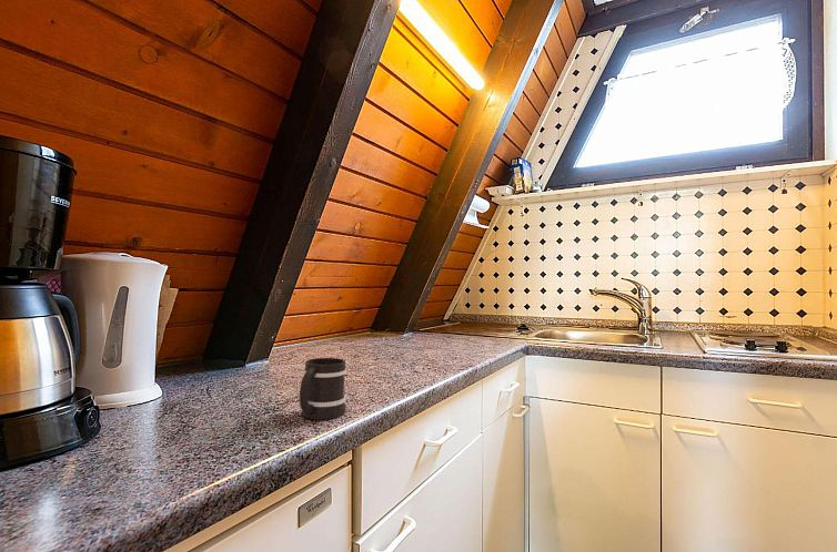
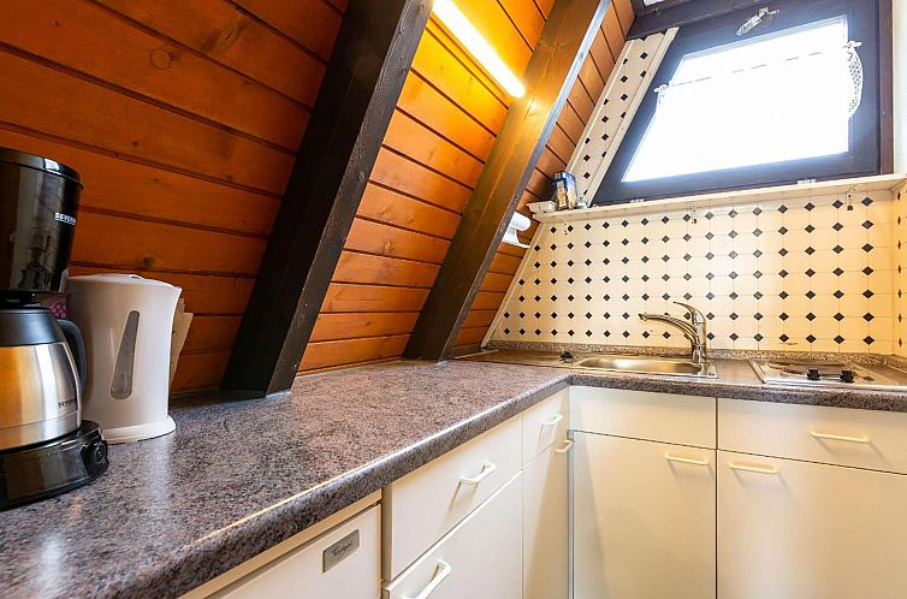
- mug (320, 388)
